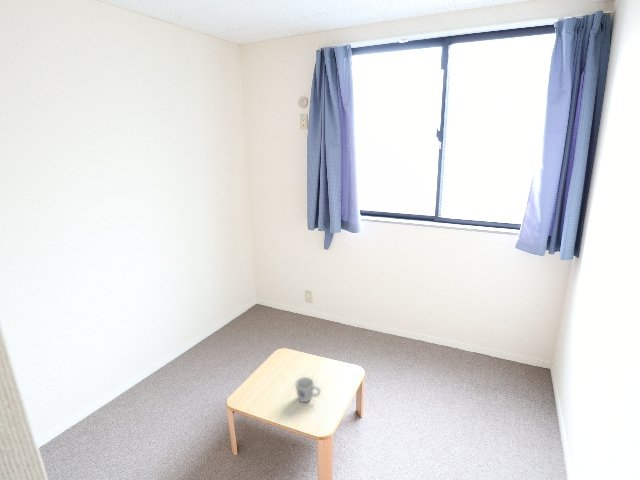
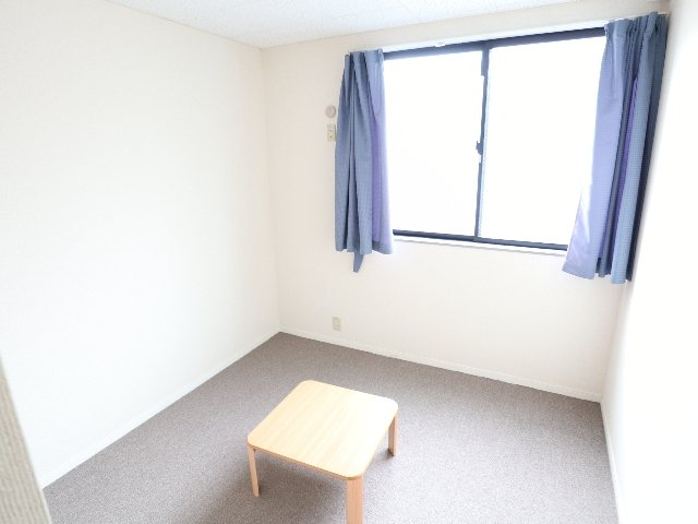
- mug (308, 391)
